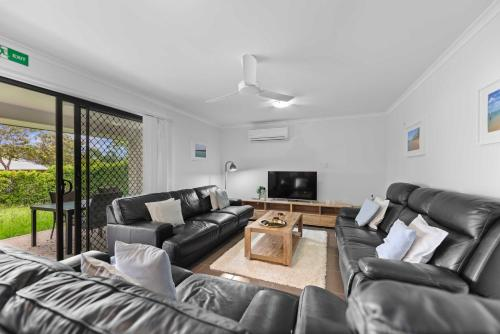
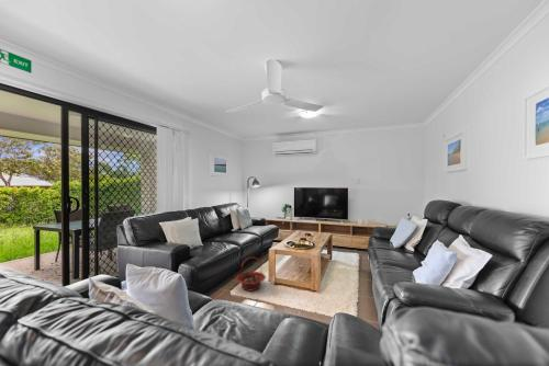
+ basket (250, 272)
